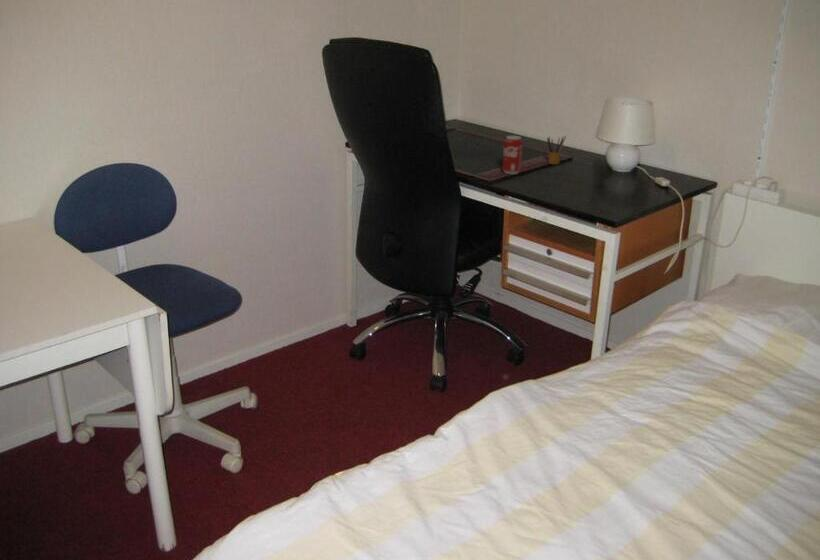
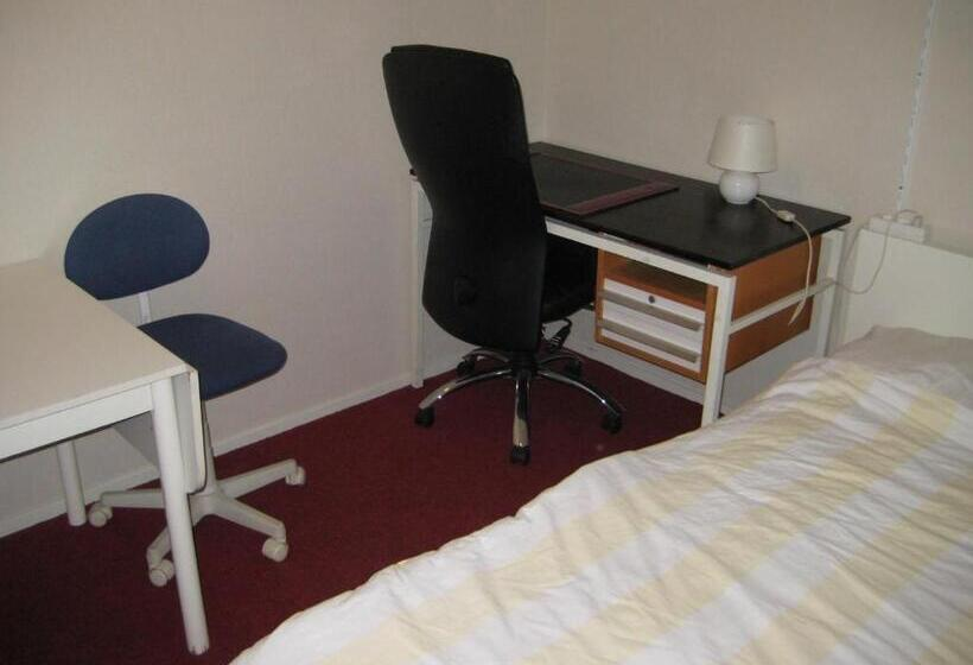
- beverage can (512, 155)
- pencil box (556, 149)
